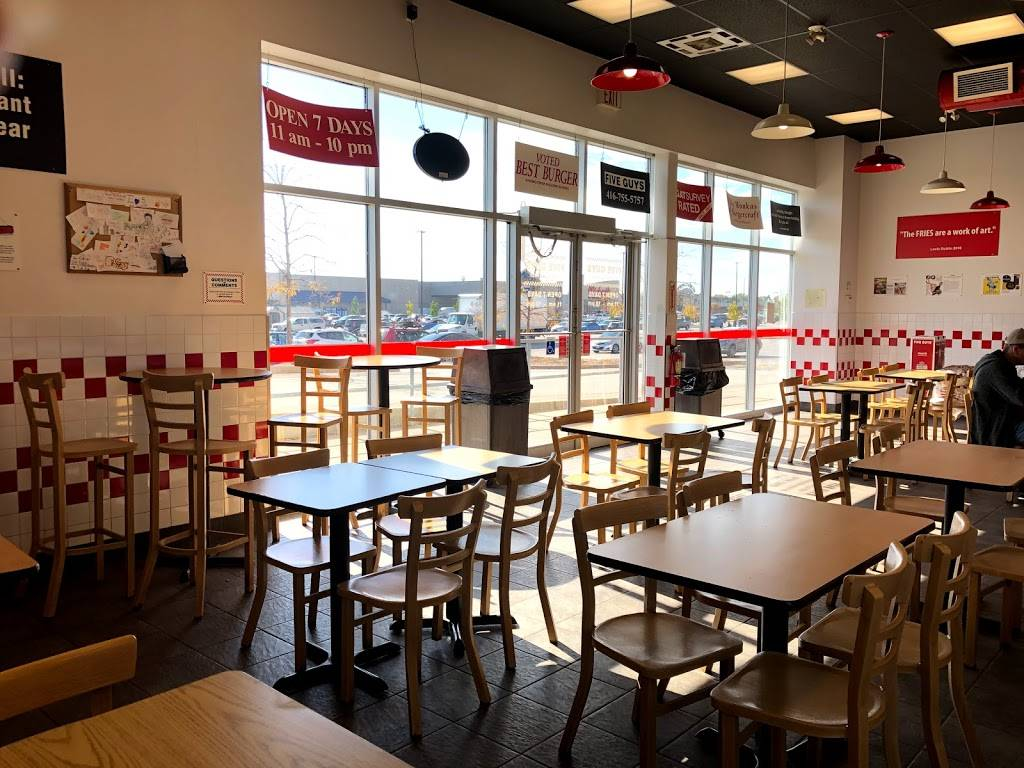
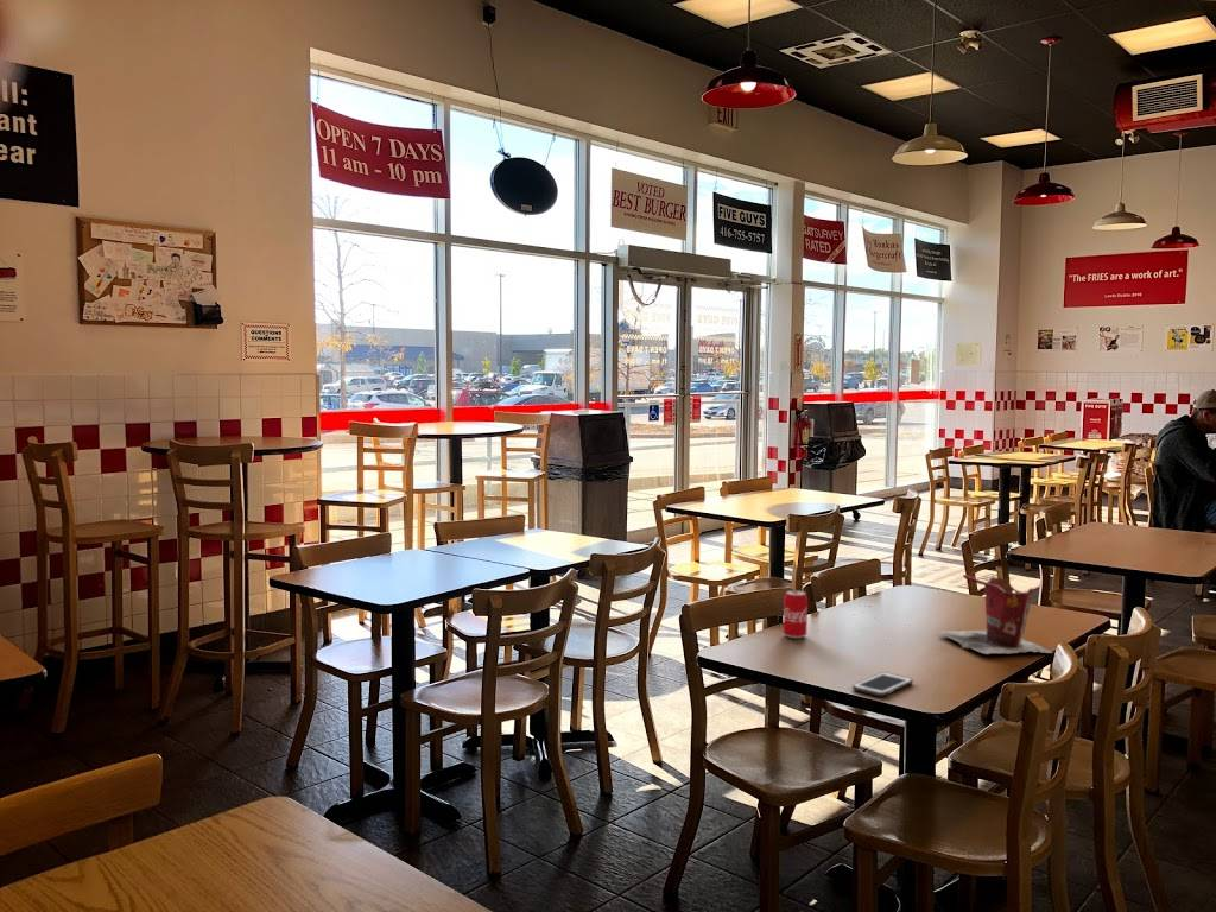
+ paper bag (994, 612)
+ beverage can (794, 614)
+ cell phone (882, 684)
